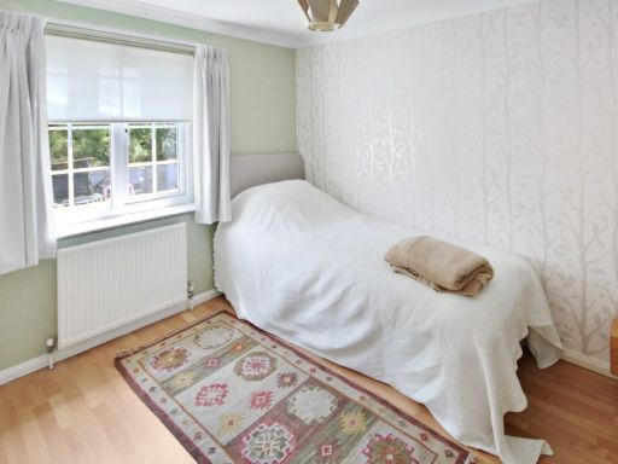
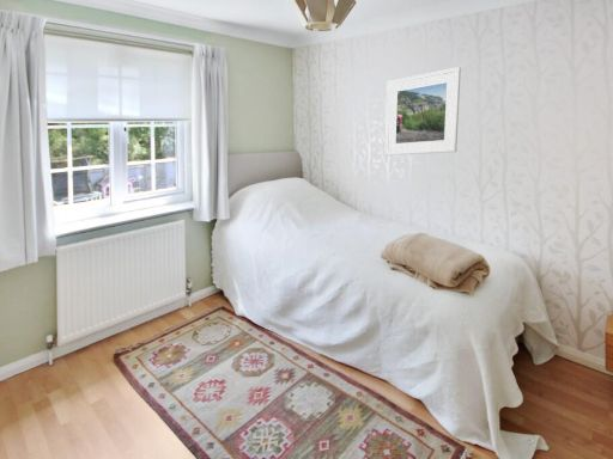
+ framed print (419, 115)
